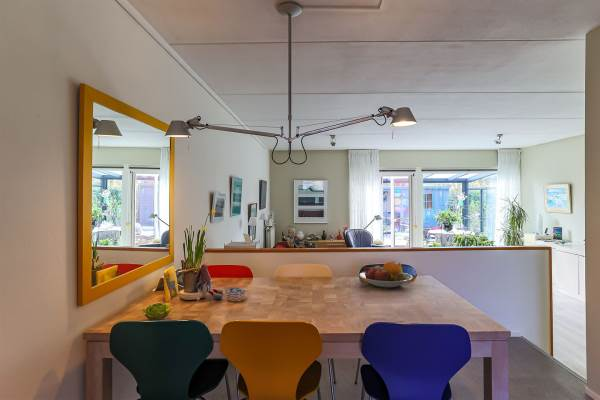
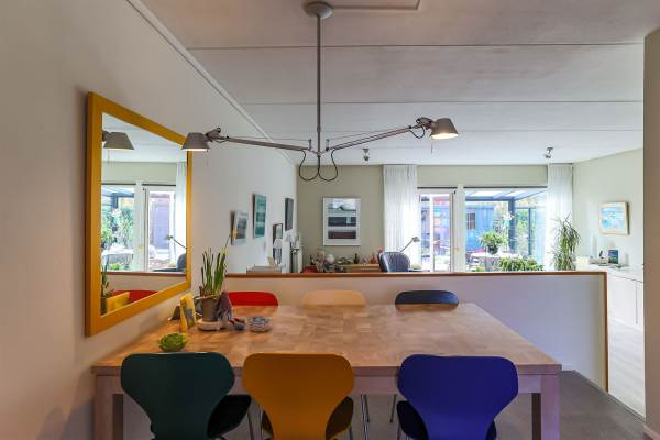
- fruit bowl (385, 273)
